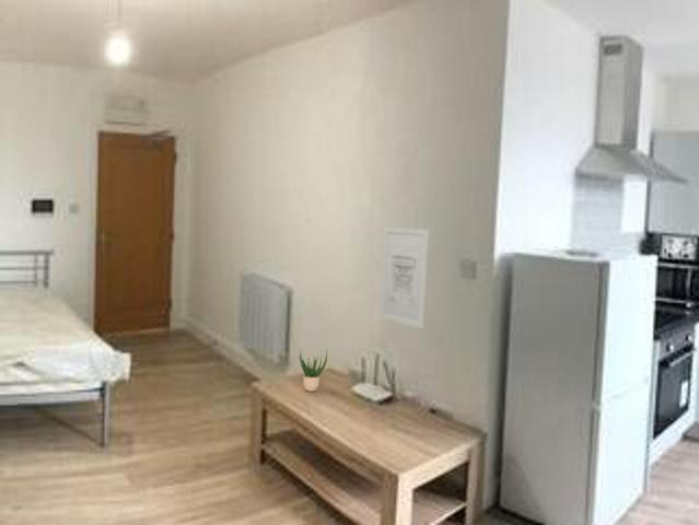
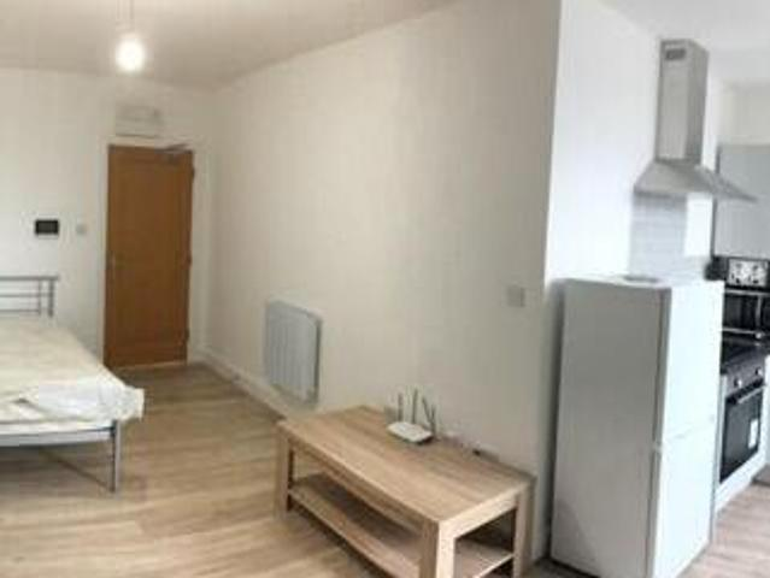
- potted plant (312, 369)
- wall art (403, 276)
